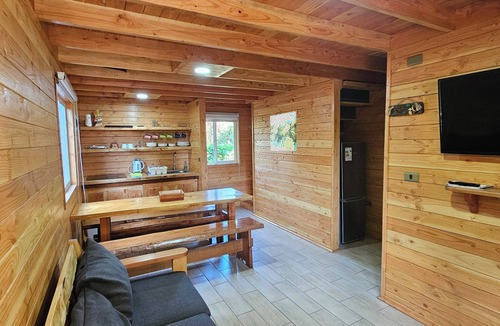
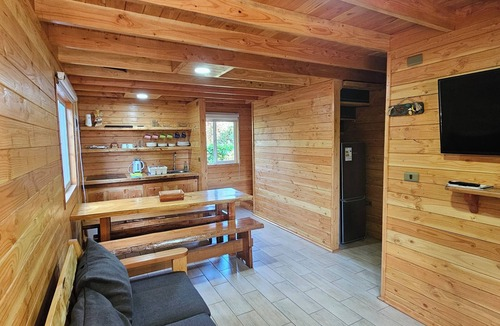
- wall art (282, 132)
